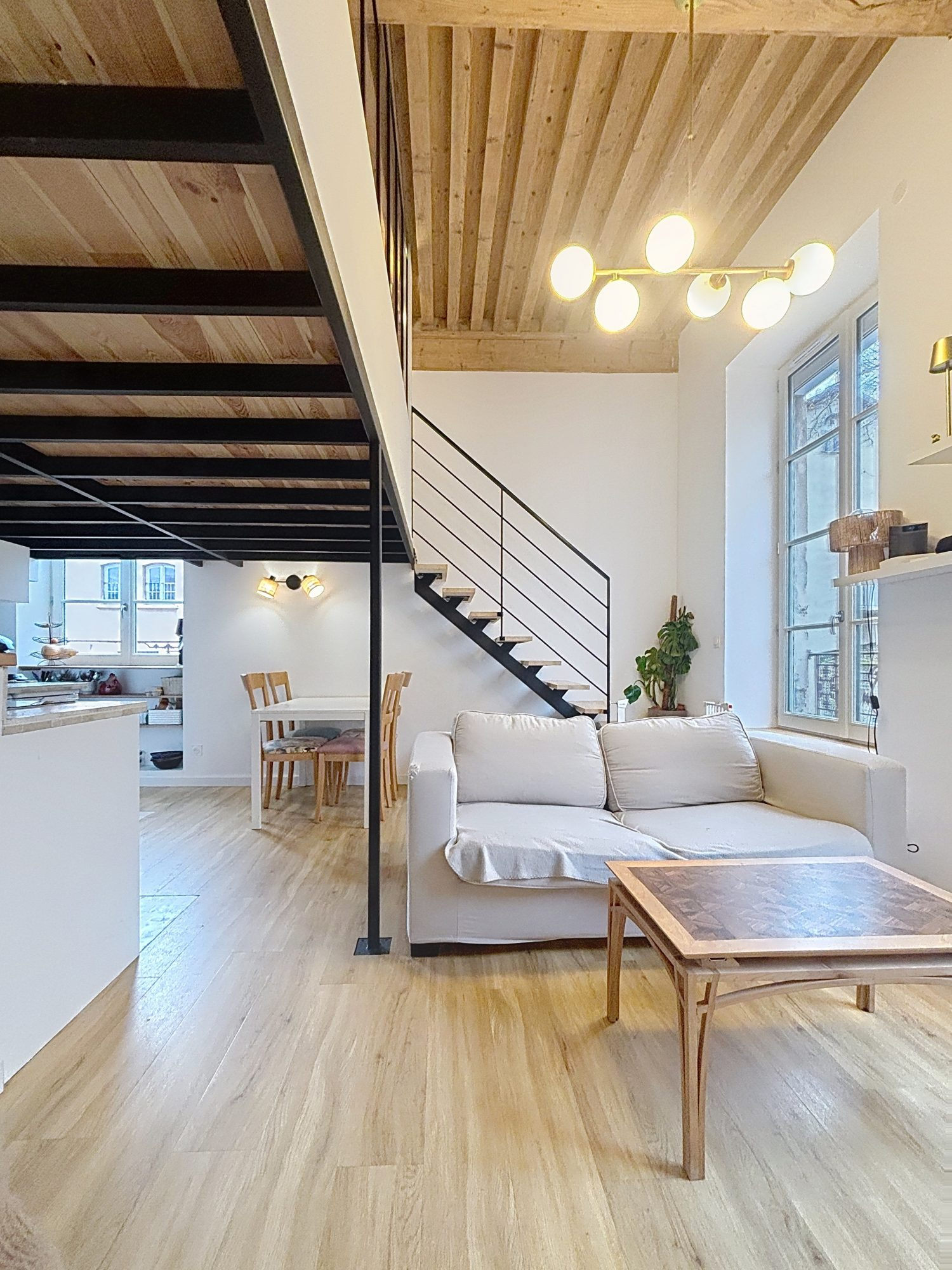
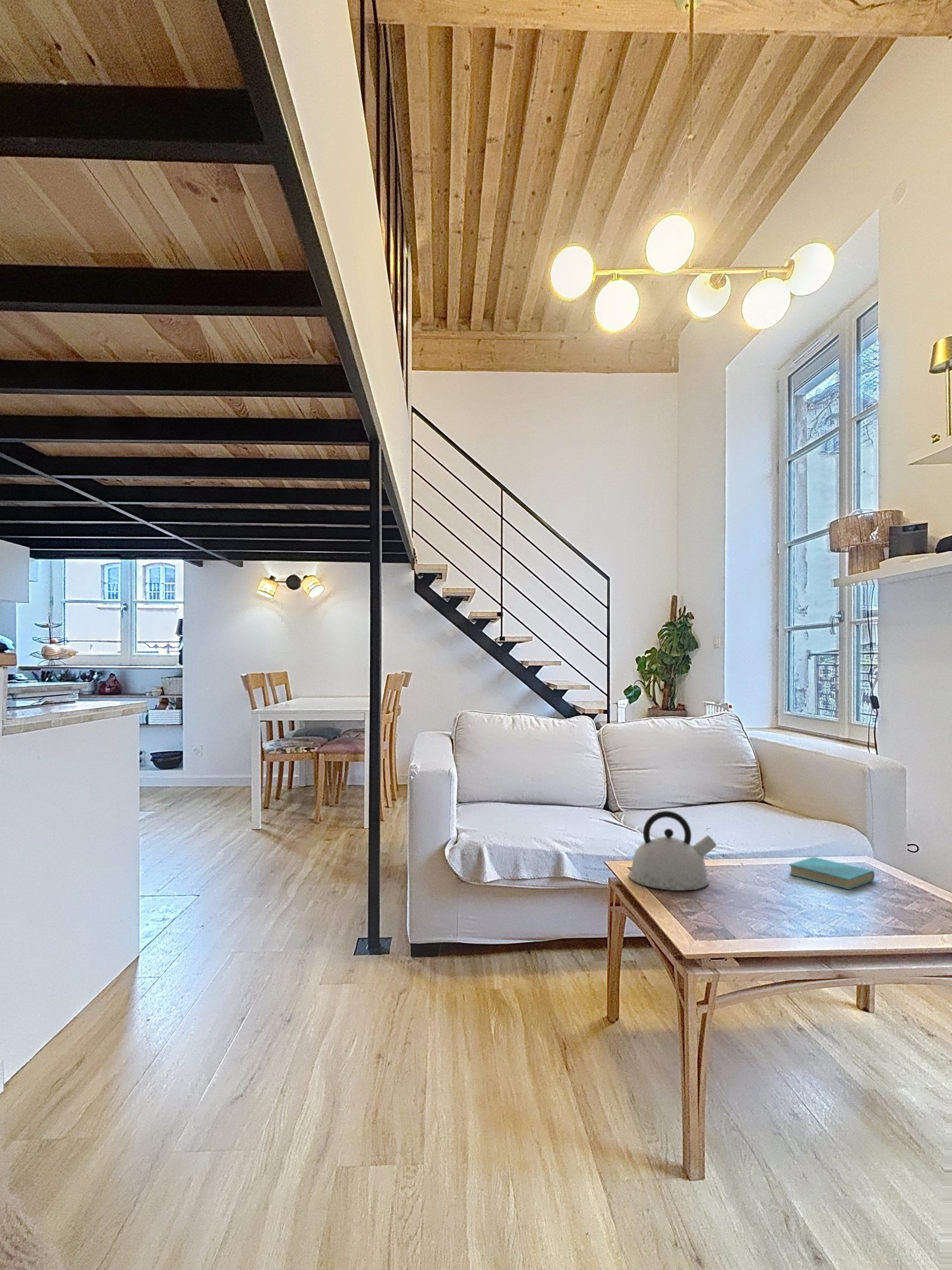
+ kettle (672, 845)
+ book (831, 872)
